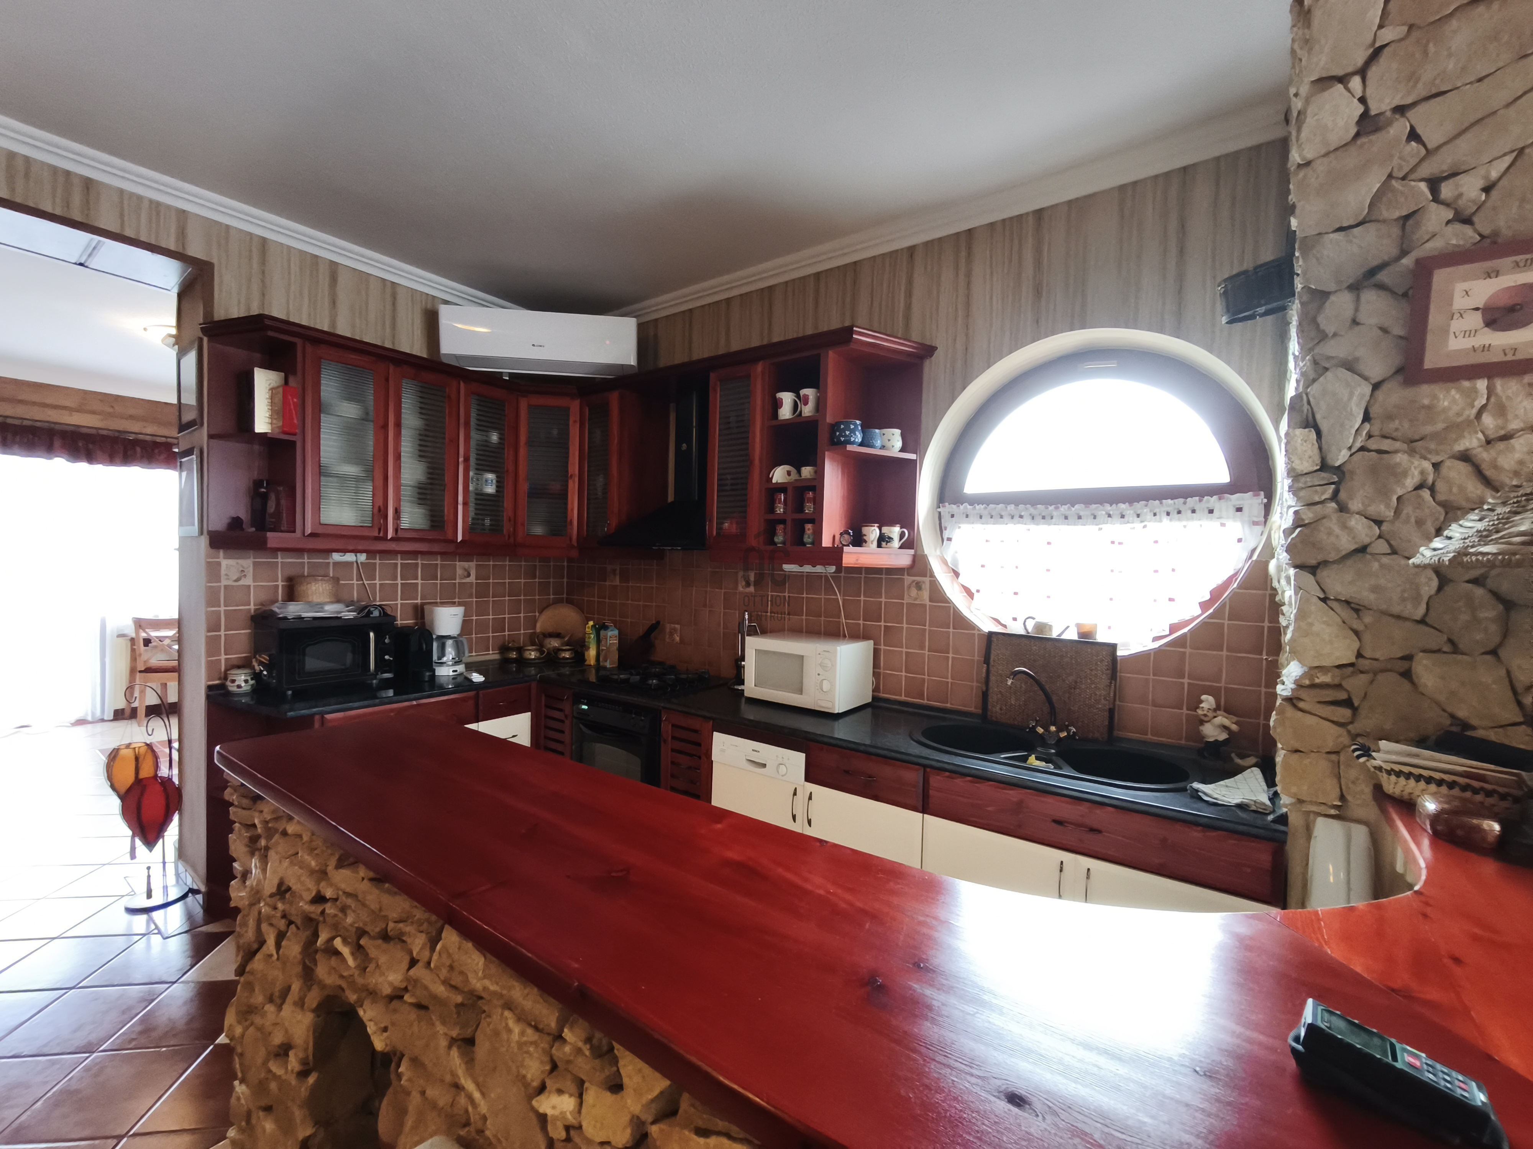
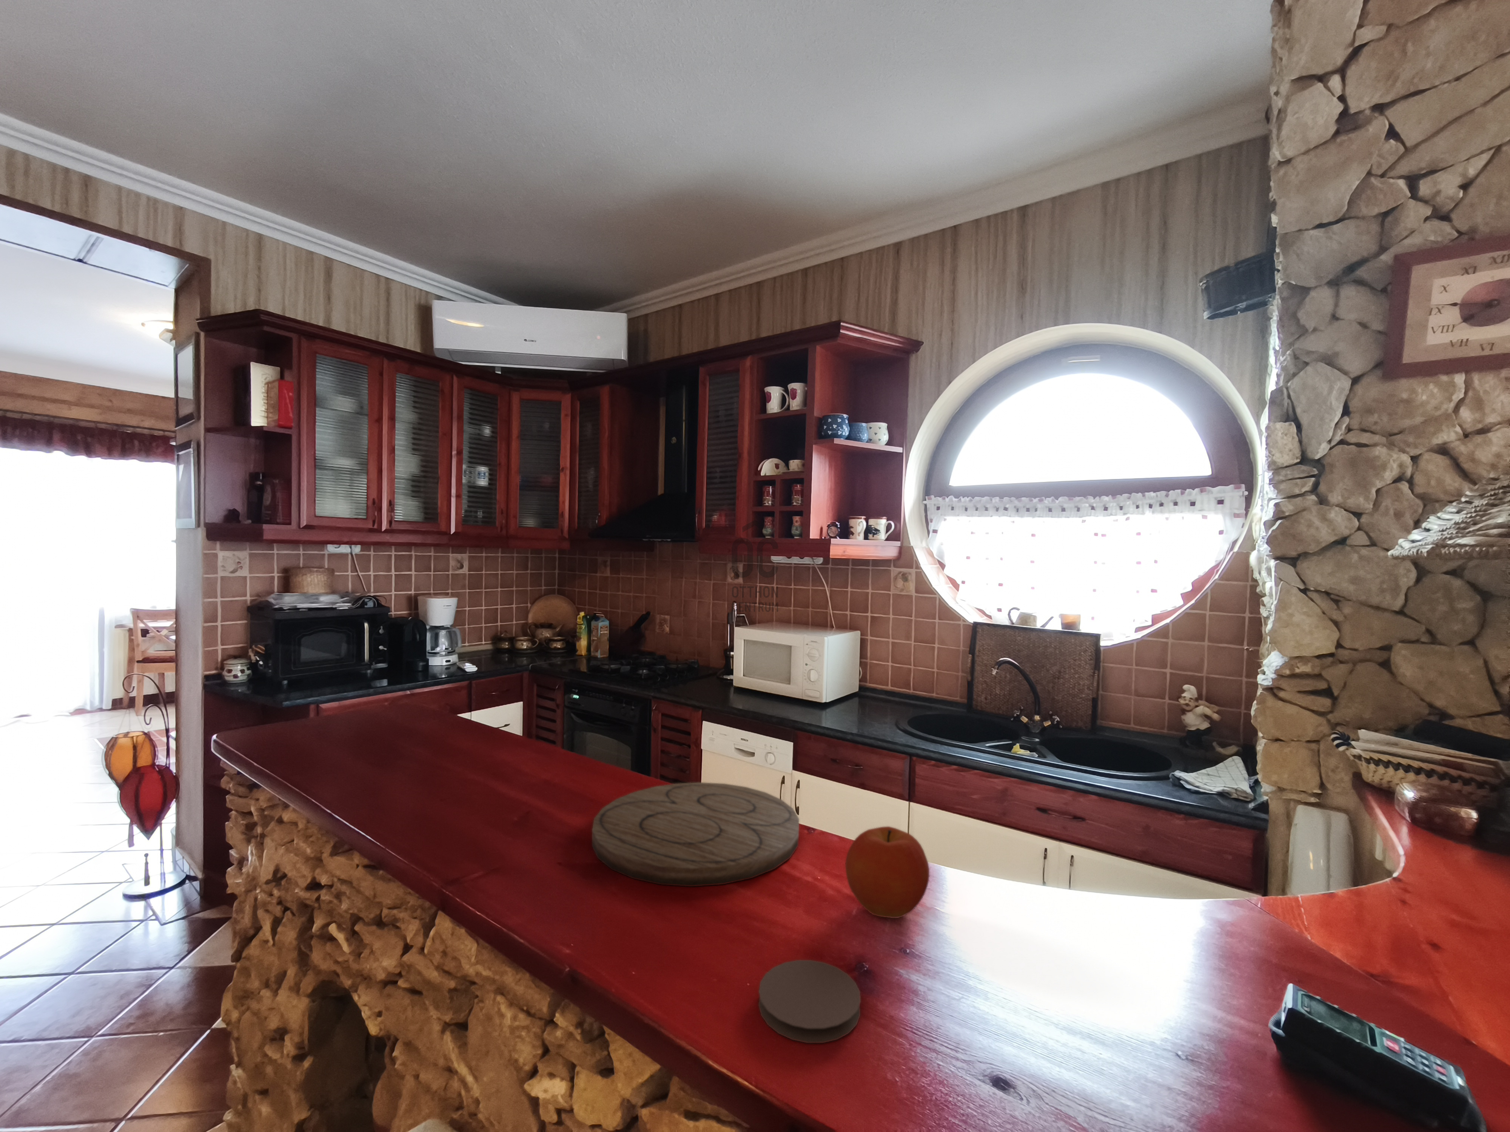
+ fruit (887, 870)
+ cutting board (697, 826)
+ coaster (810, 998)
